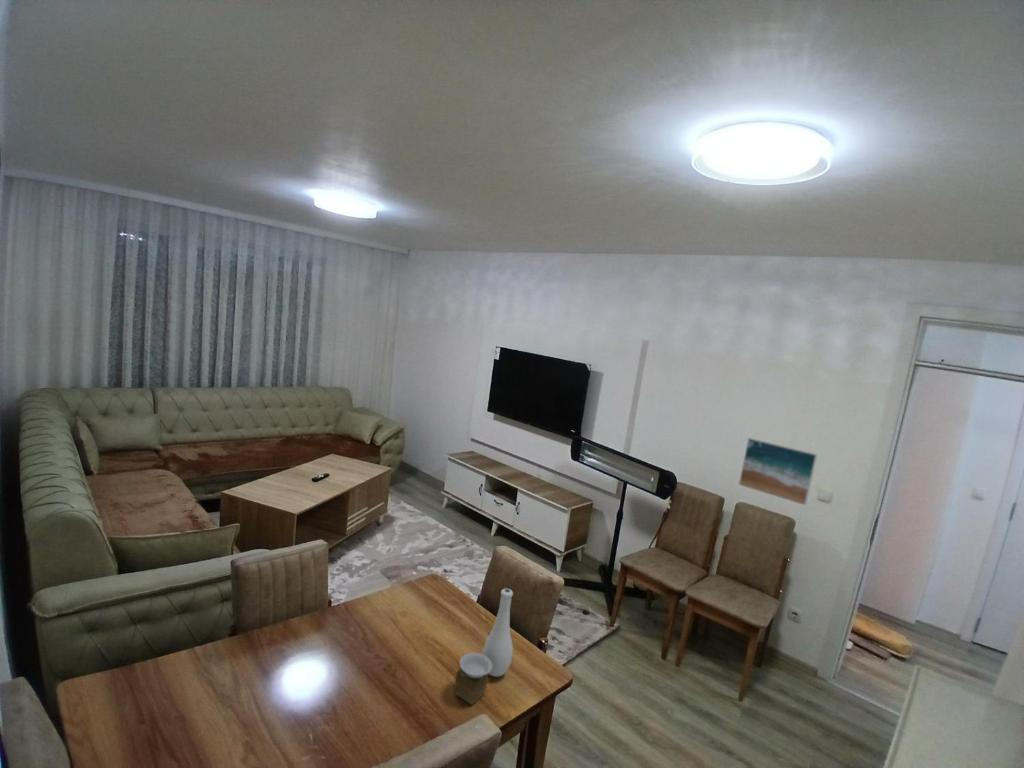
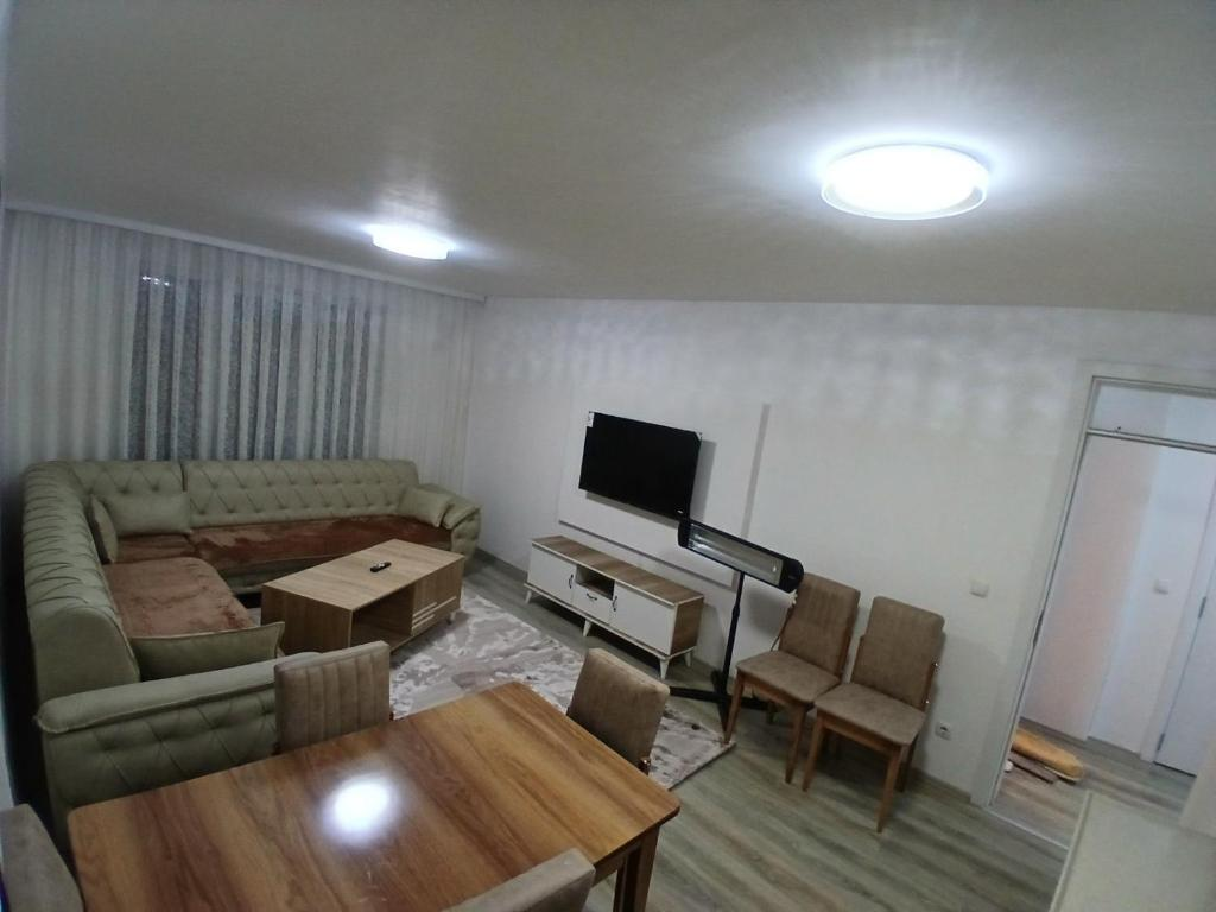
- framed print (776, 470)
- vase (489, 641)
